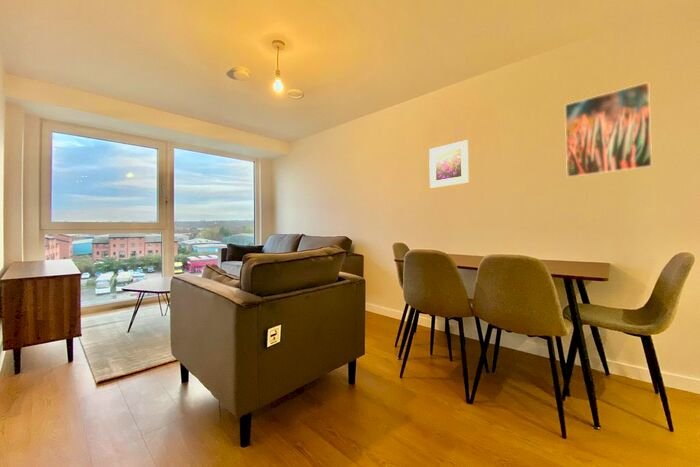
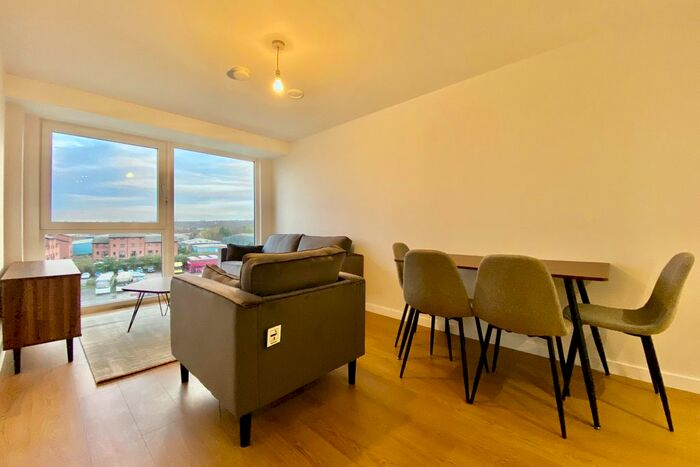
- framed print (448, 165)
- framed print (605, 133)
